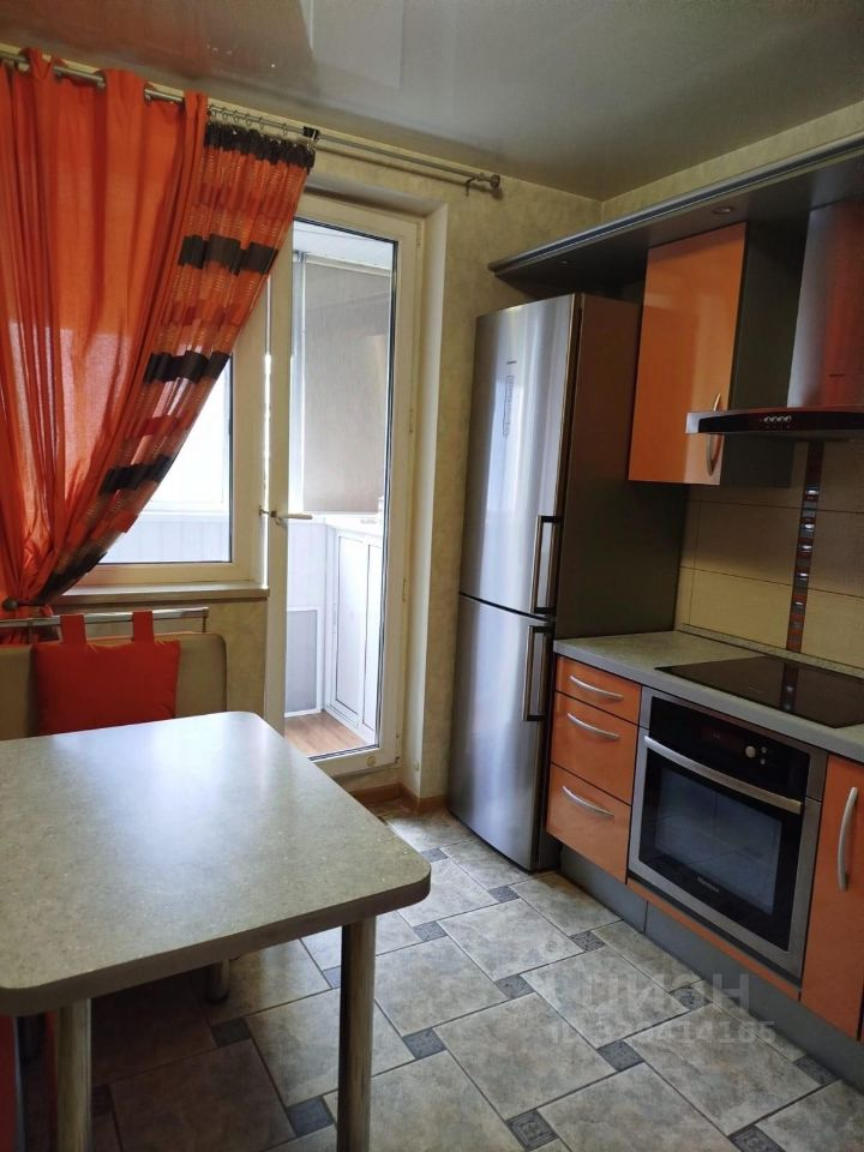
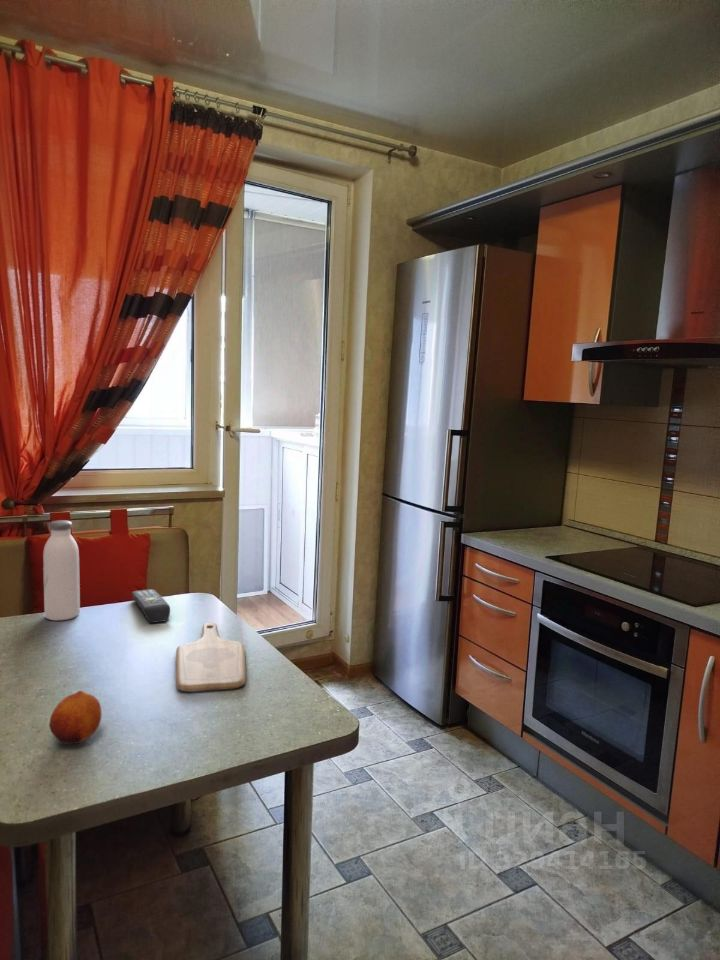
+ remote control (150, 602)
+ water bottle (61, 568)
+ fruit (76, 716)
+ cutting board (210, 652)
